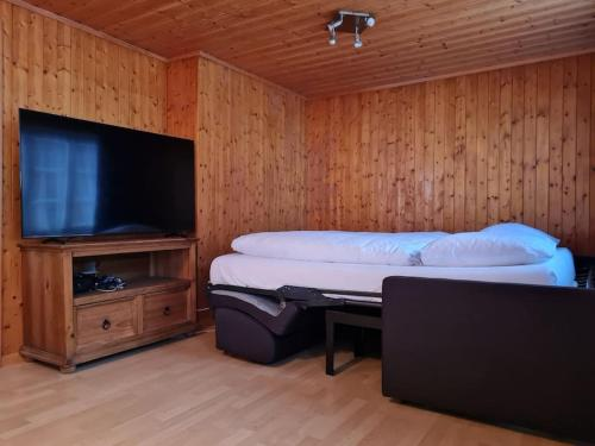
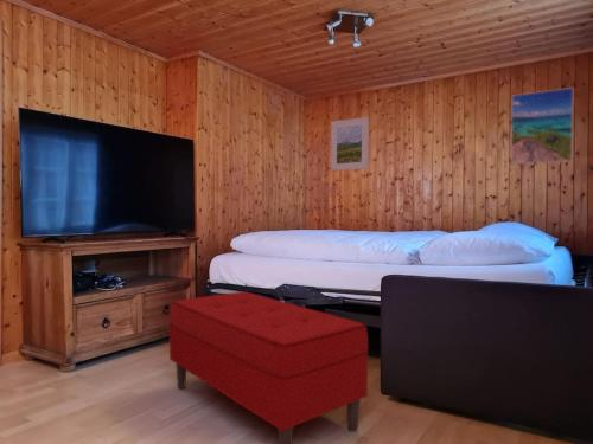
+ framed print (349, 144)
+ bench (257, 359)
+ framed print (541, 127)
